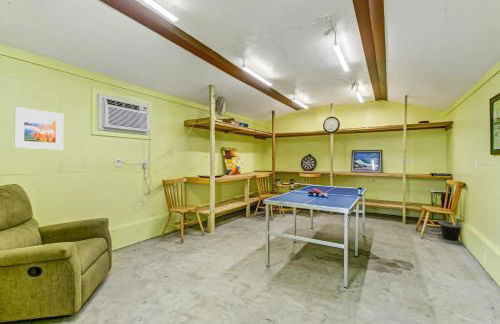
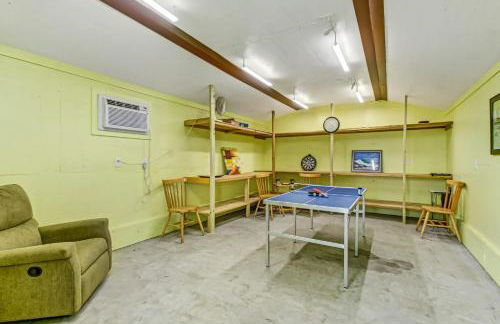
- wastebasket (450, 232)
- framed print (40, 129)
